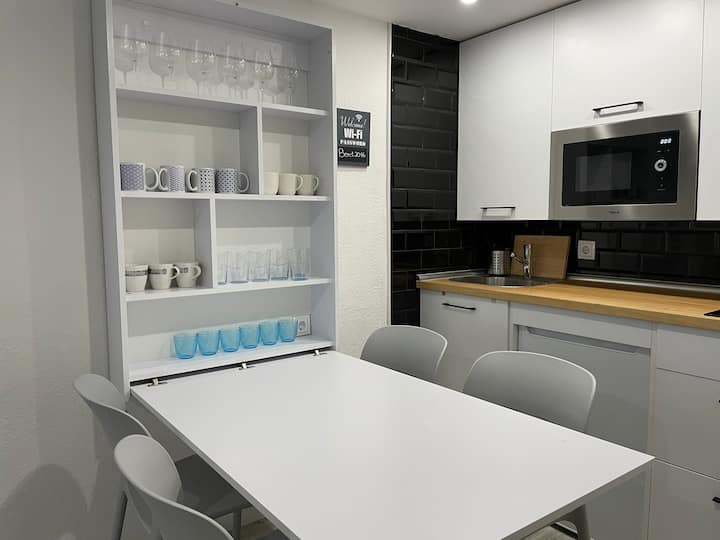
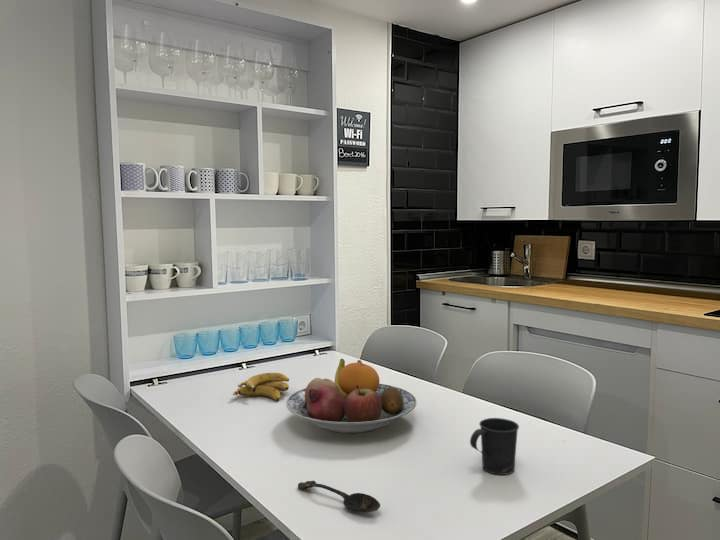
+ spoon (337, 493)
+ banana (263, 386)
+ mug (492, 448)
+ fruit bowl (351, 394)
